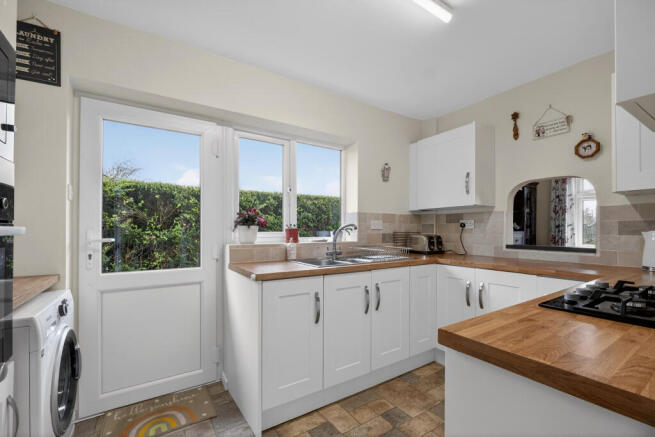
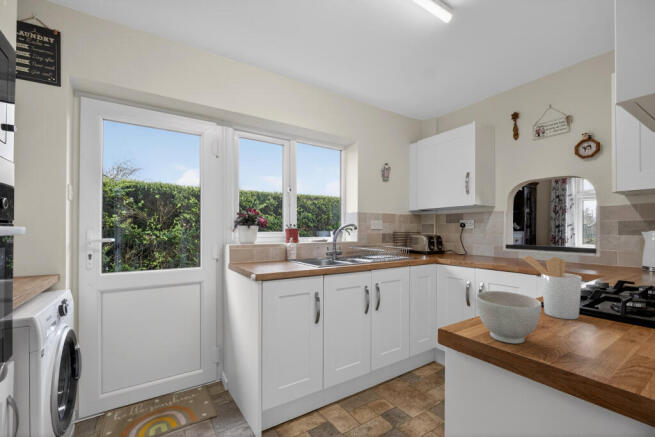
+ utensil holder (550, 284)
+ bowl (507, 318)
